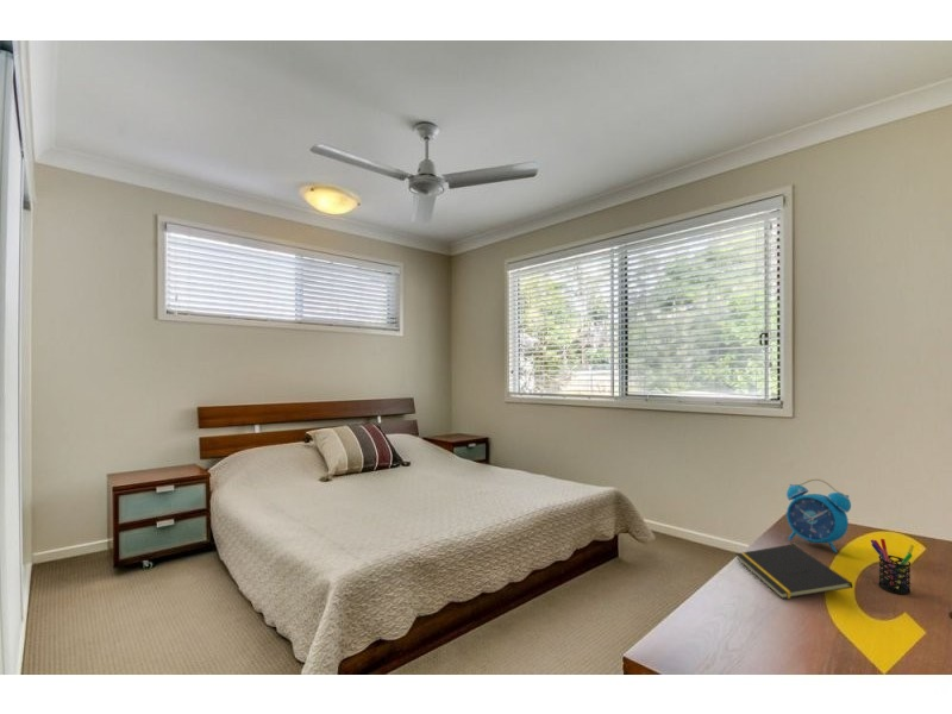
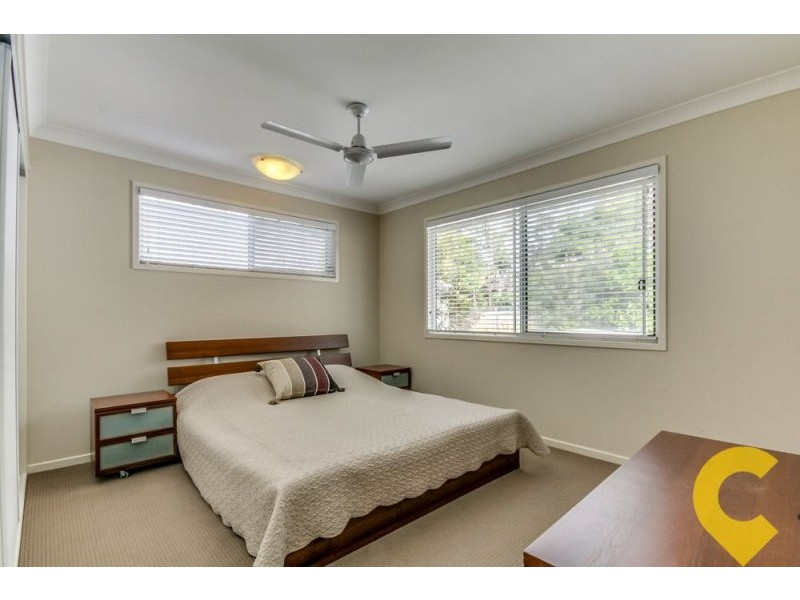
- pen holder (895, 564)
- alarm clock (815, 512)
- notepad (788, 569)
